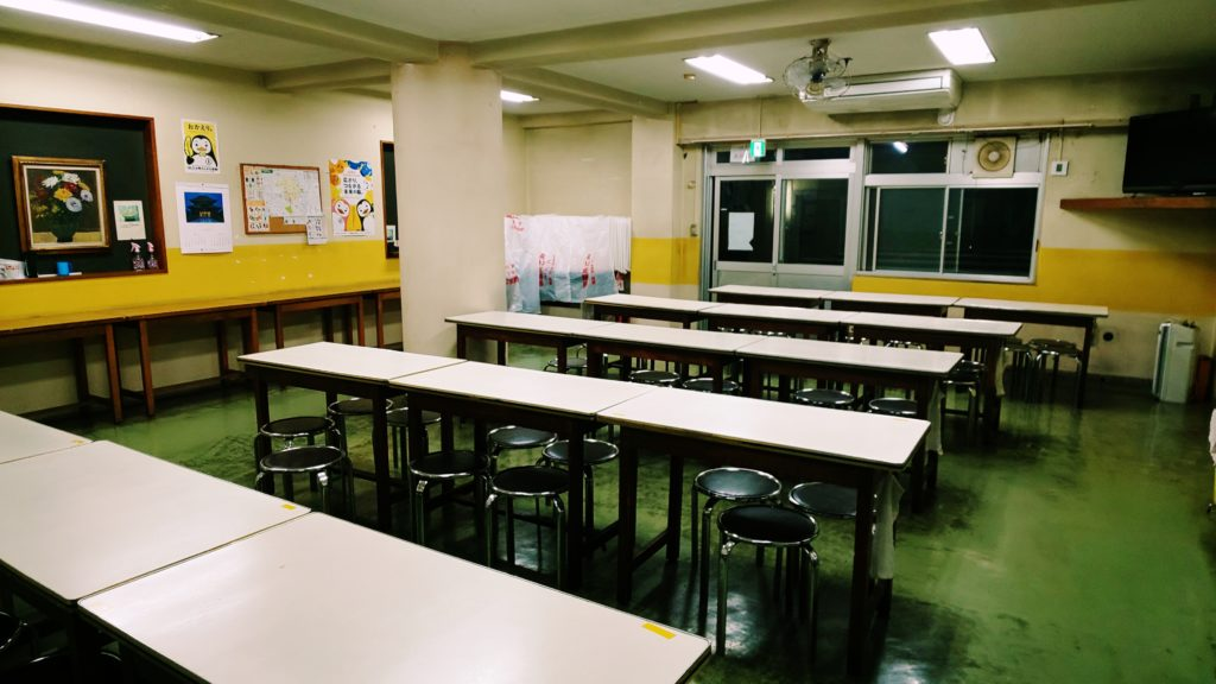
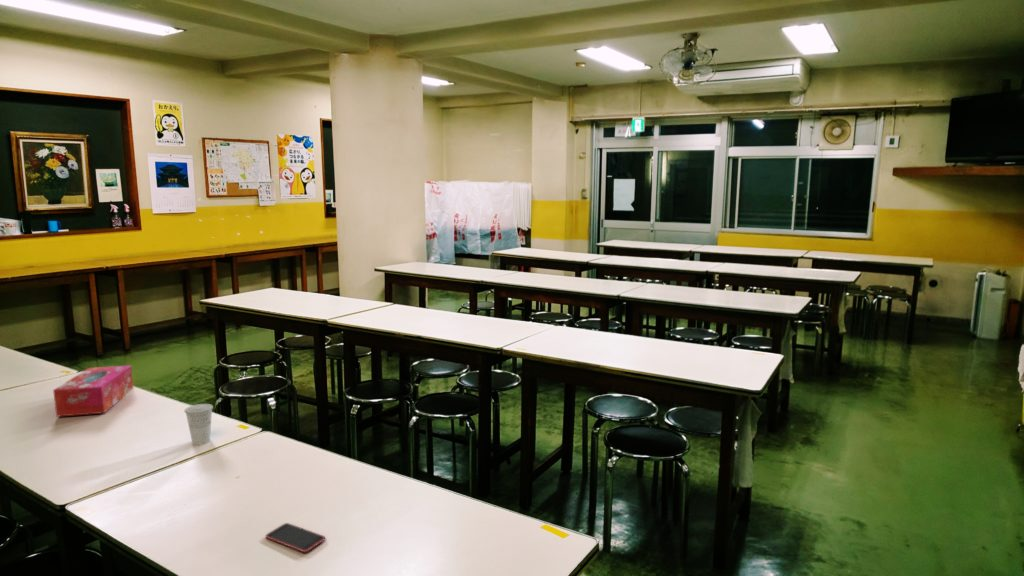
+ tissue box (96, 389)
+ smartphone (295, 537)
+ cup (200, 424)
